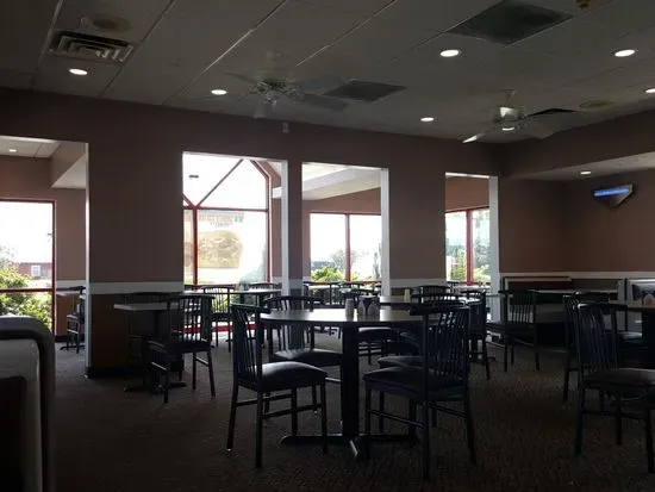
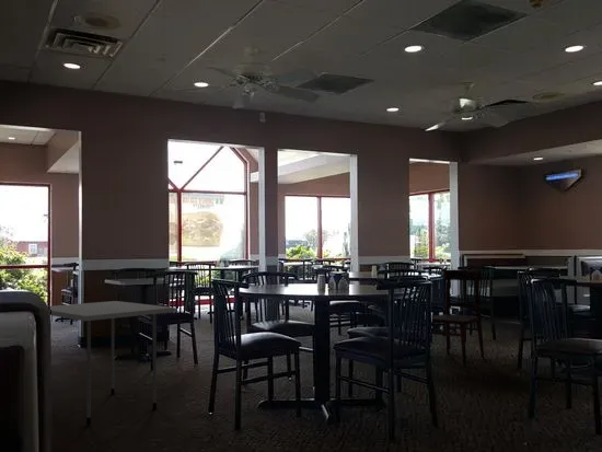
+ dining chair (453, 315)
+ dining table (112, 357)
